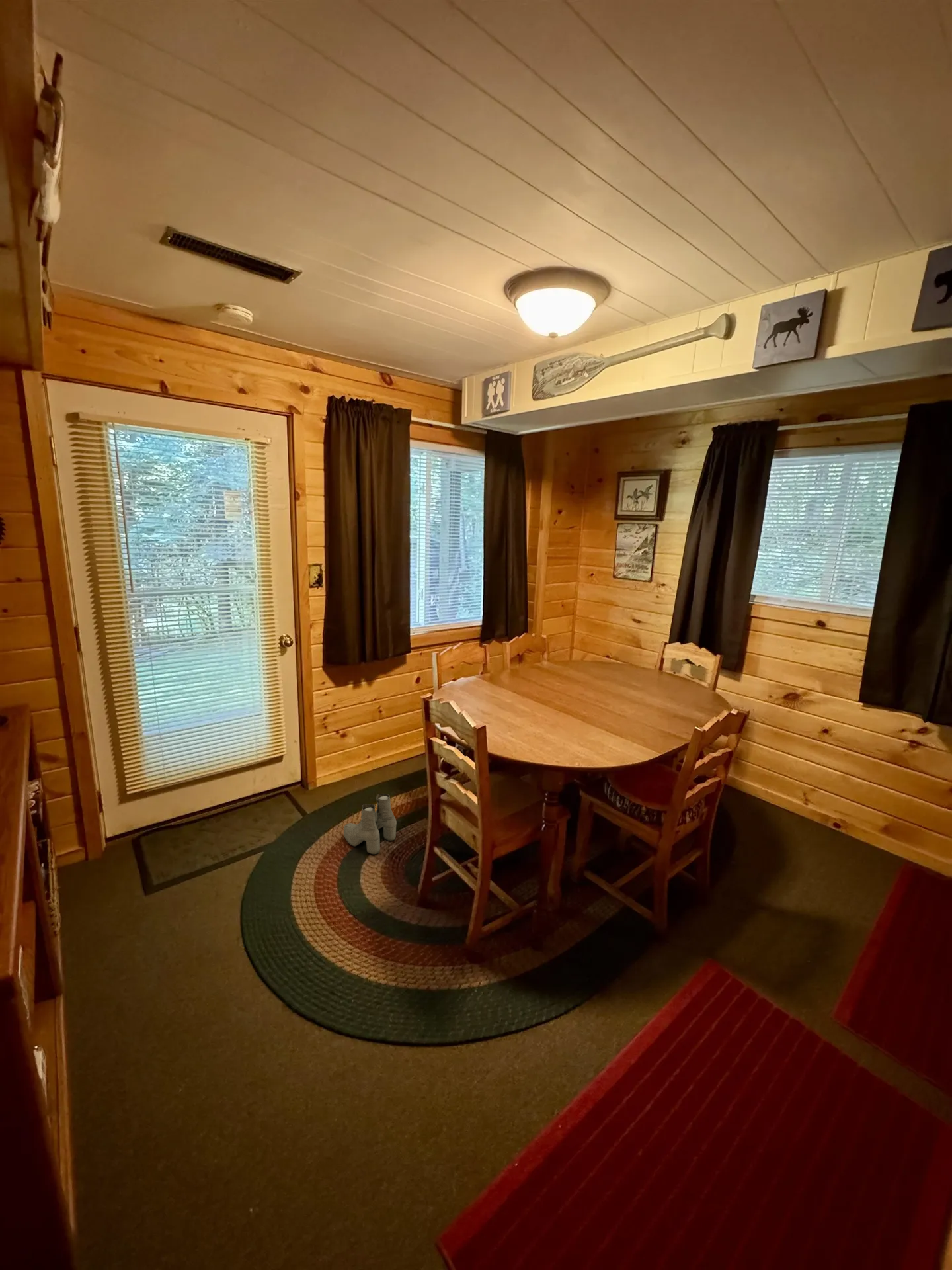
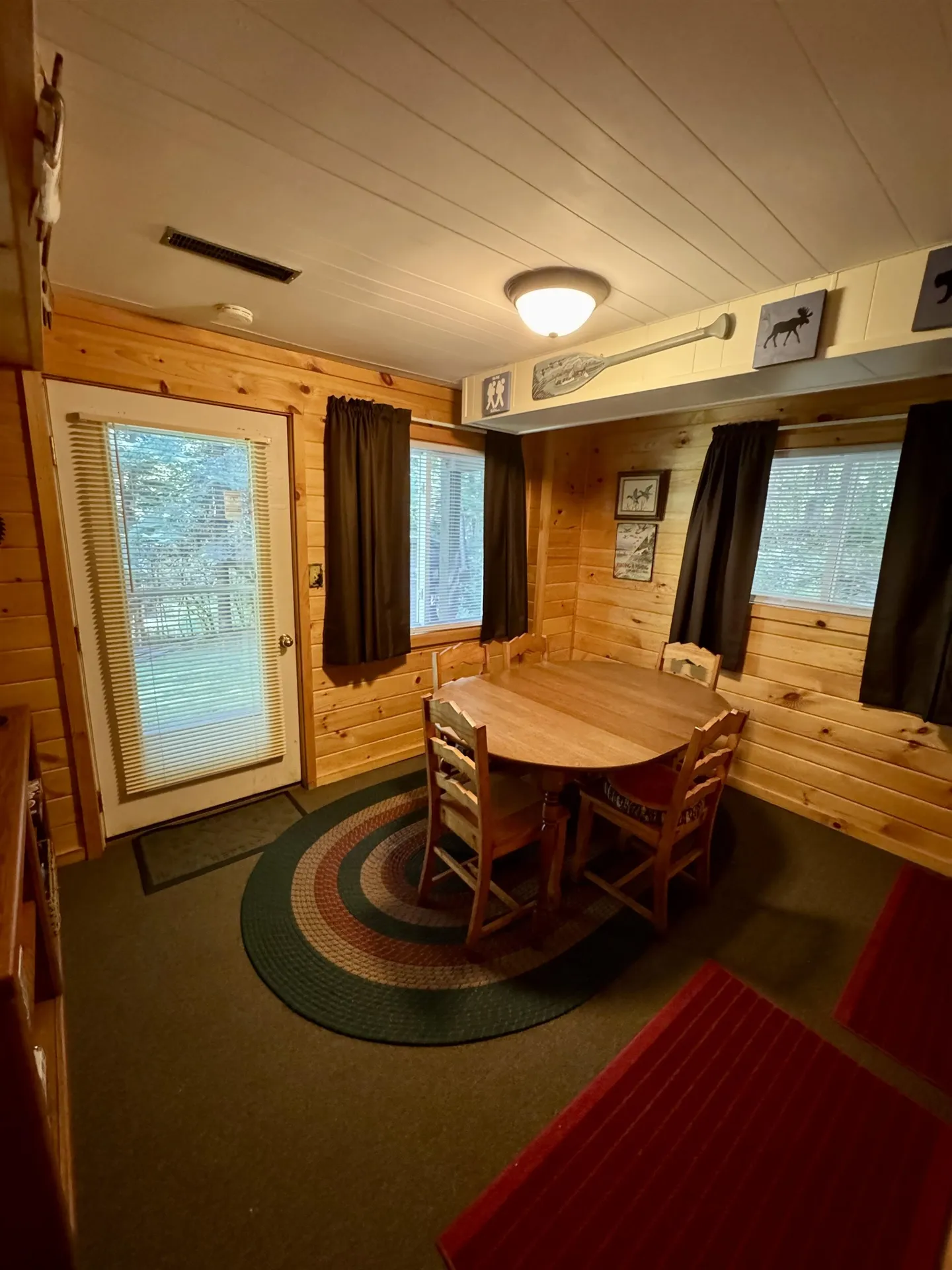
- boots (370, 818)
